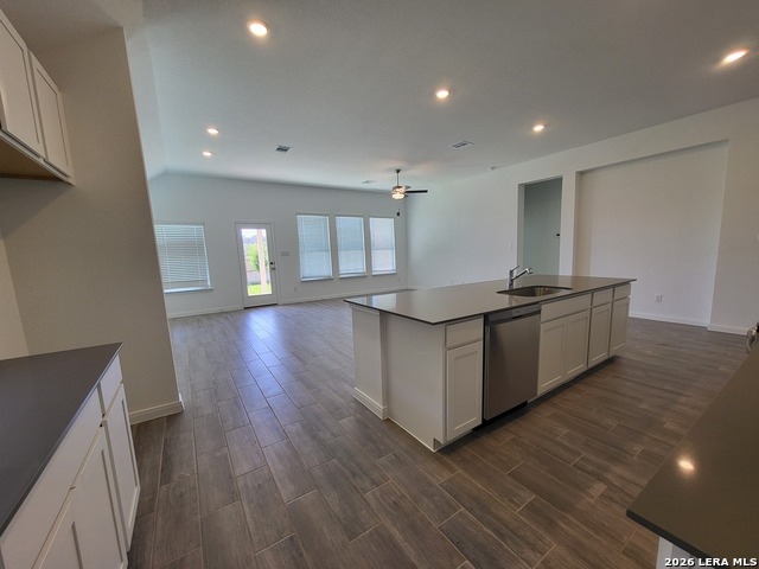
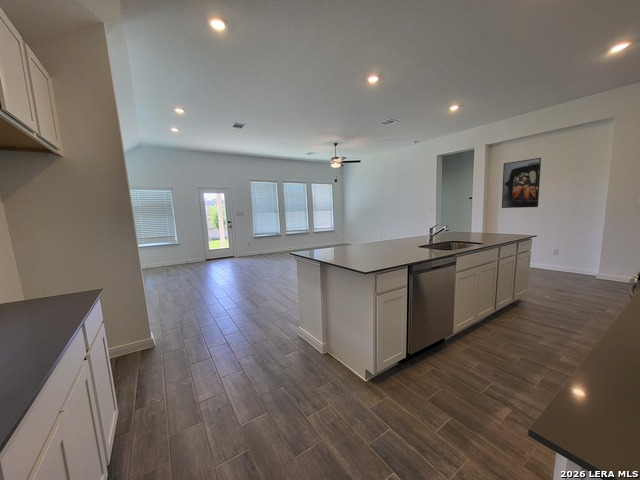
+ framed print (520, 184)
